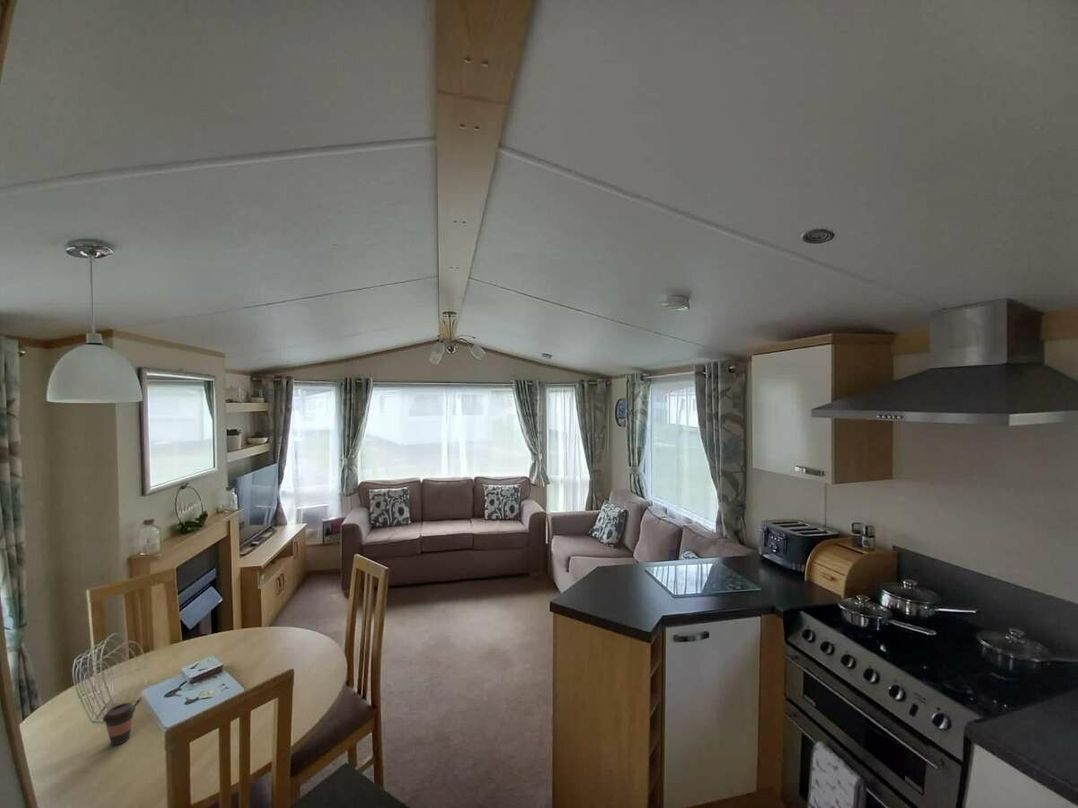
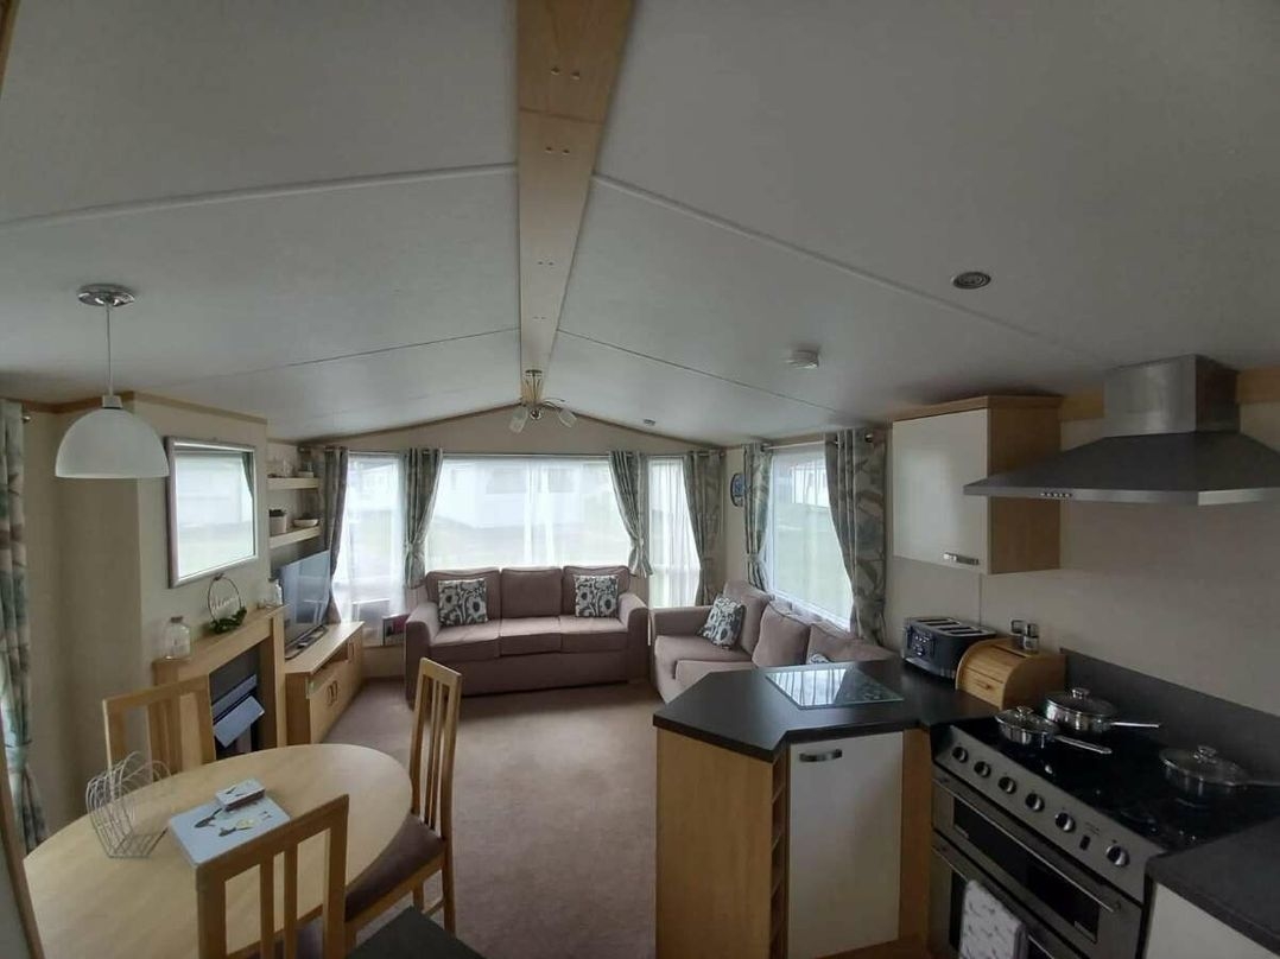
- coffee cup (120, 724)
